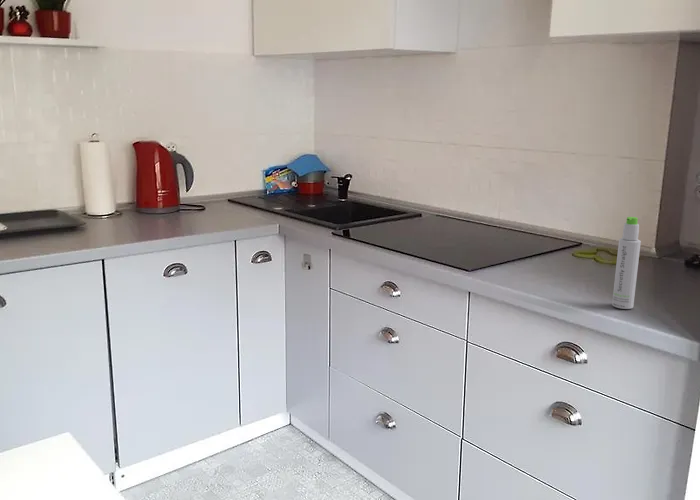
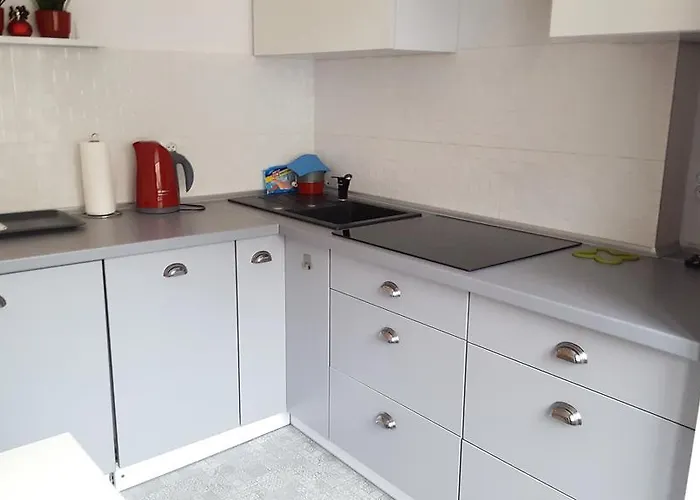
- bottle (627, 262)
